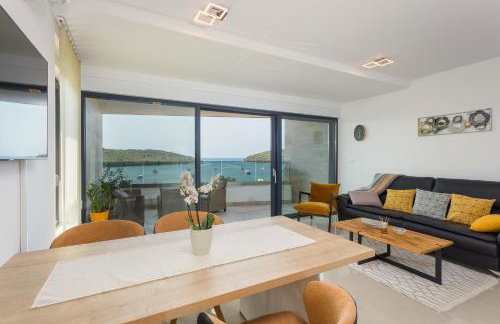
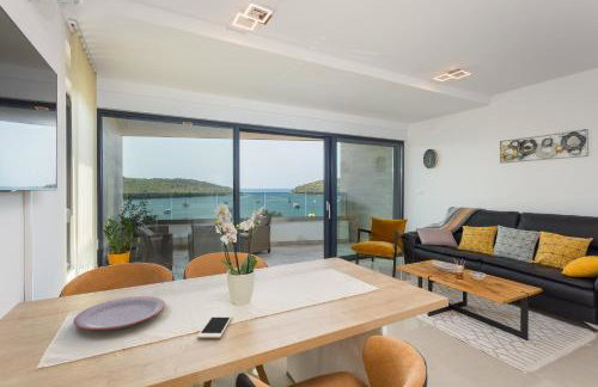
+ plate (122, 313)
+ cell phone (215, 325)
